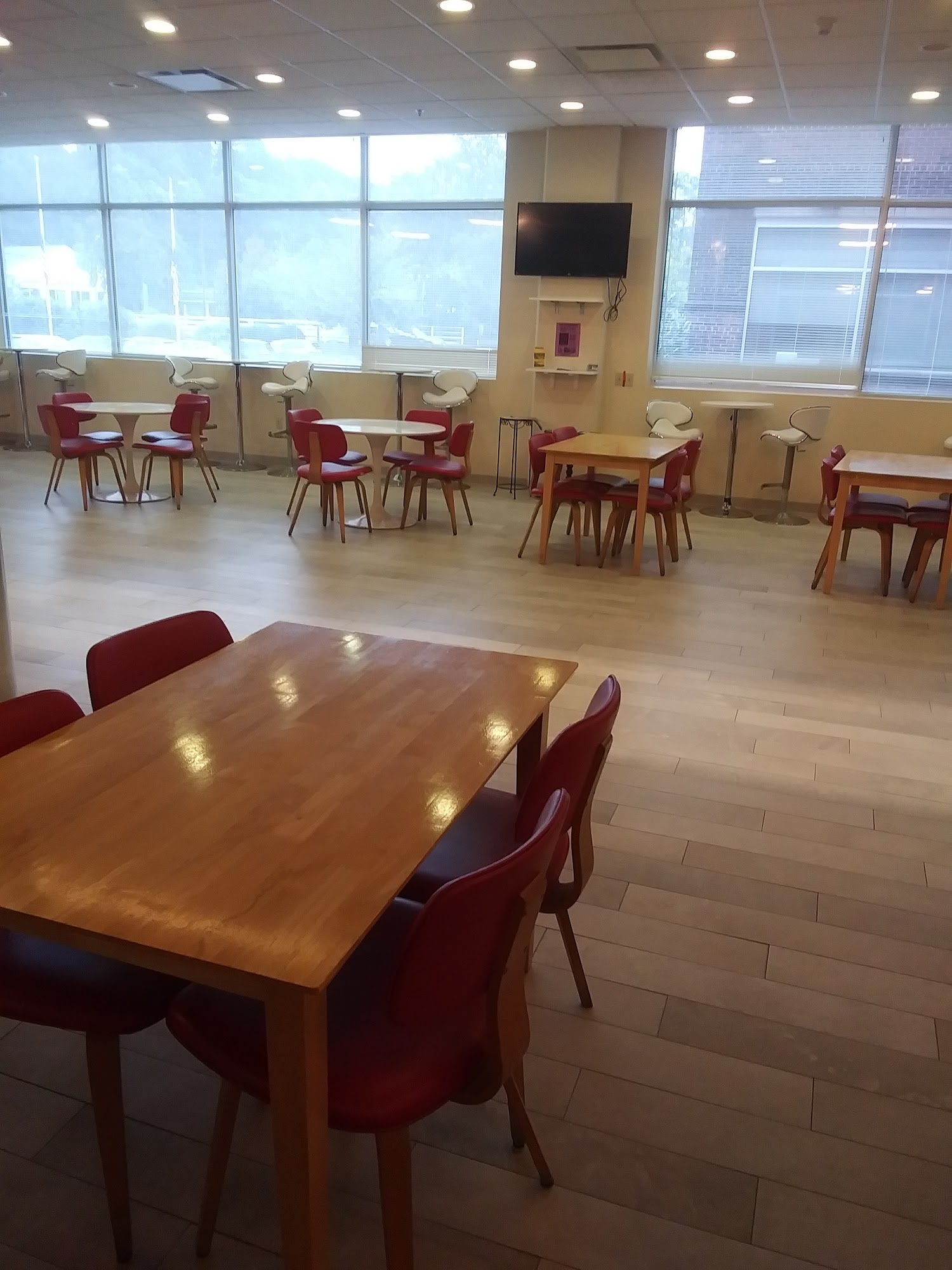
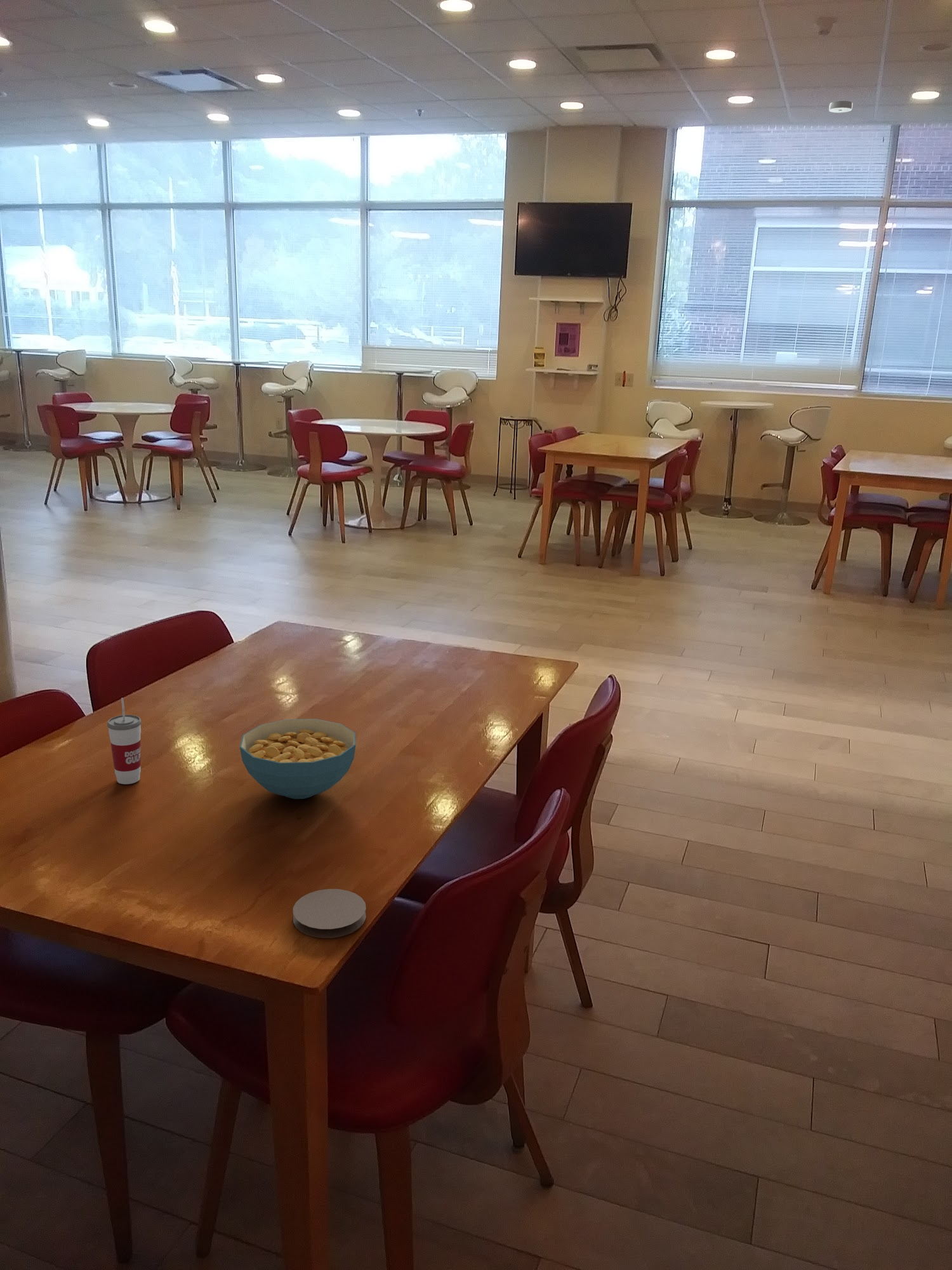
+ coaster (329, 912)
+ smoke detector (840, 107)
+ cup (125, 740)
+ cereal bowl (299, 765)
